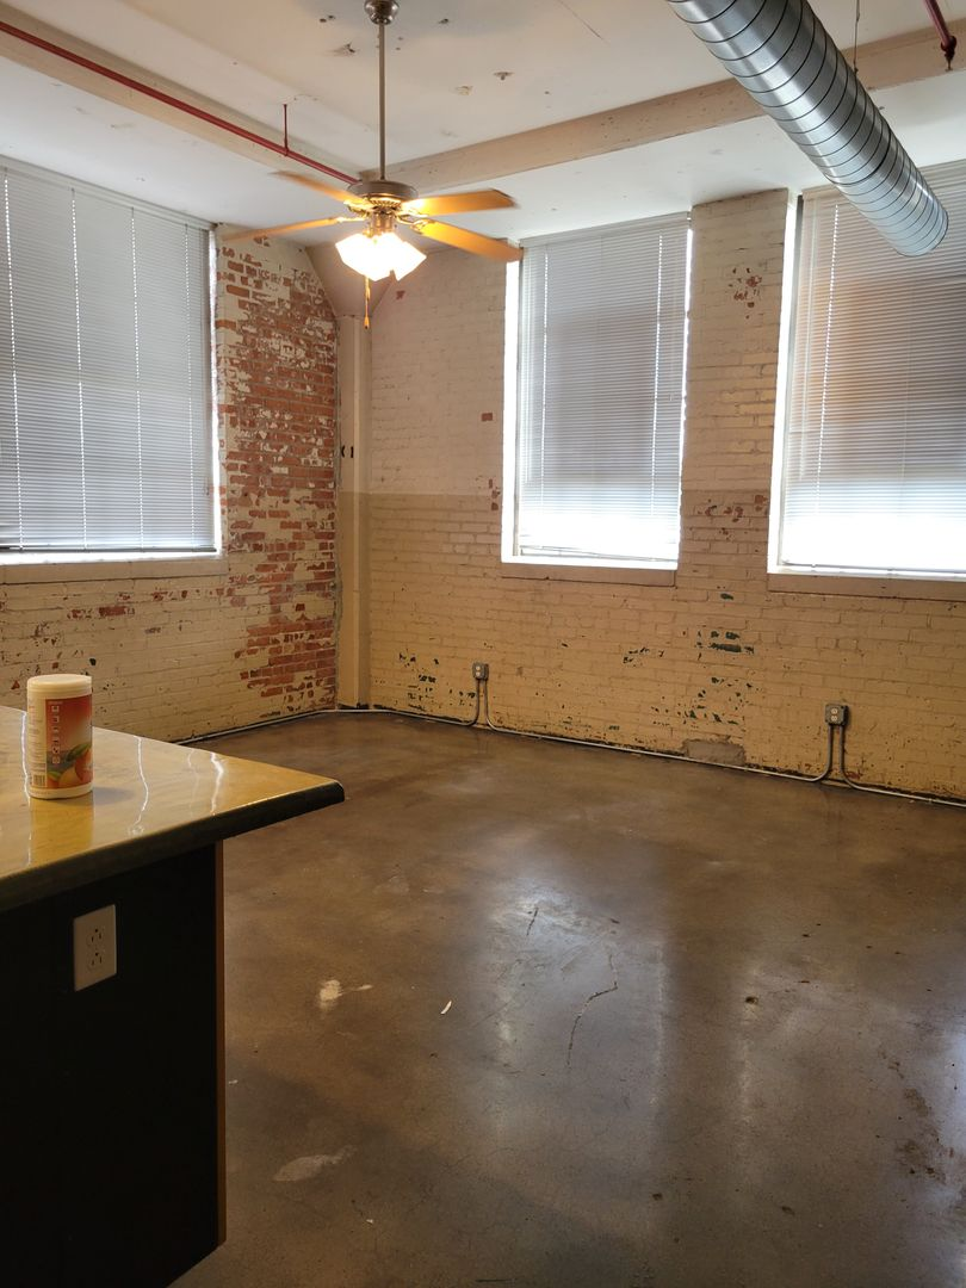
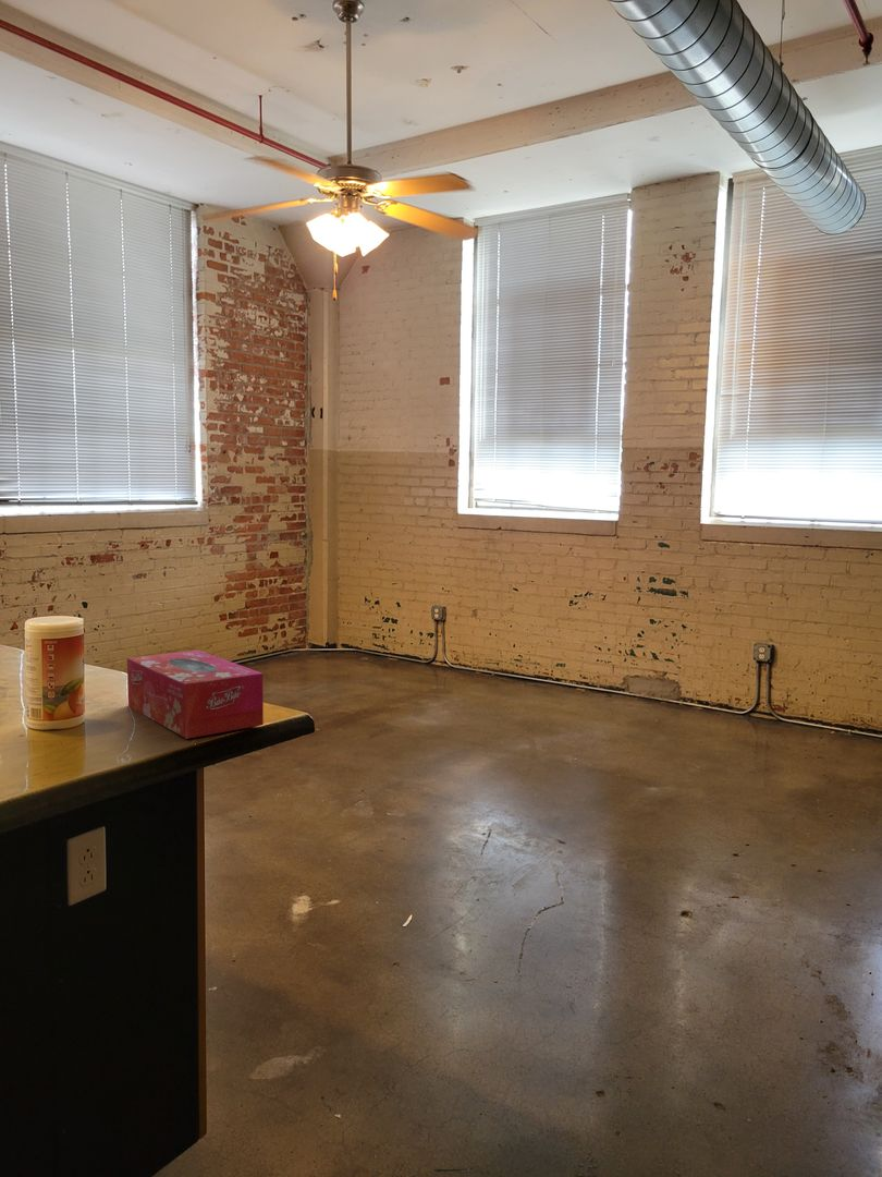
+ tissue box (193, 690)
